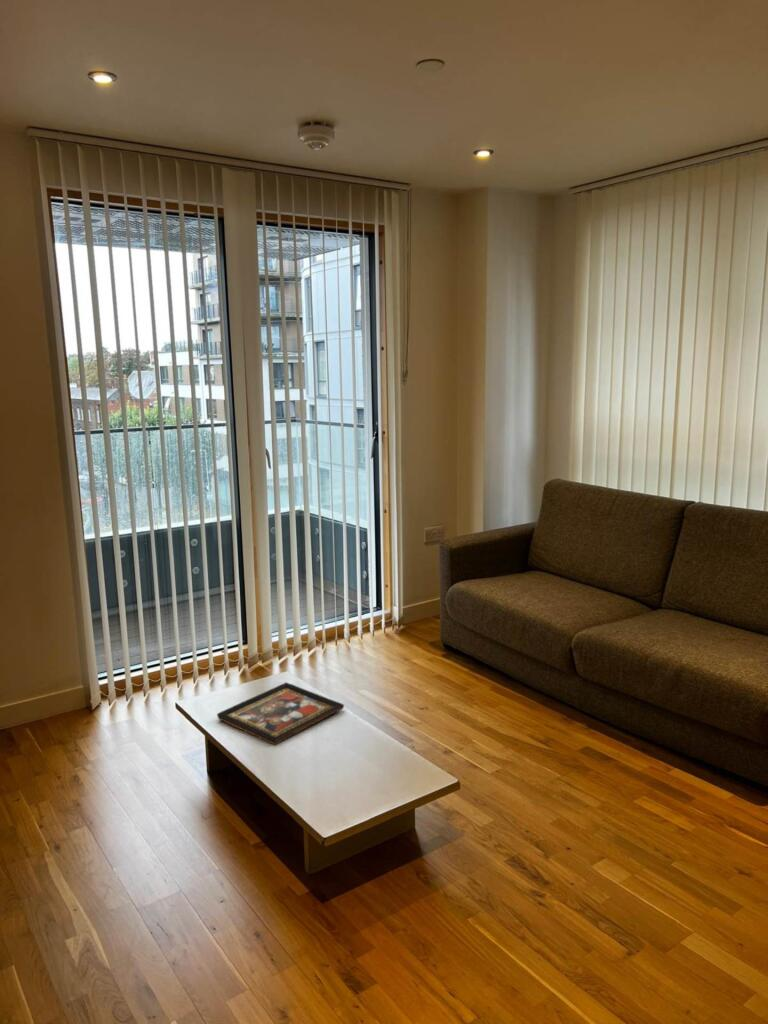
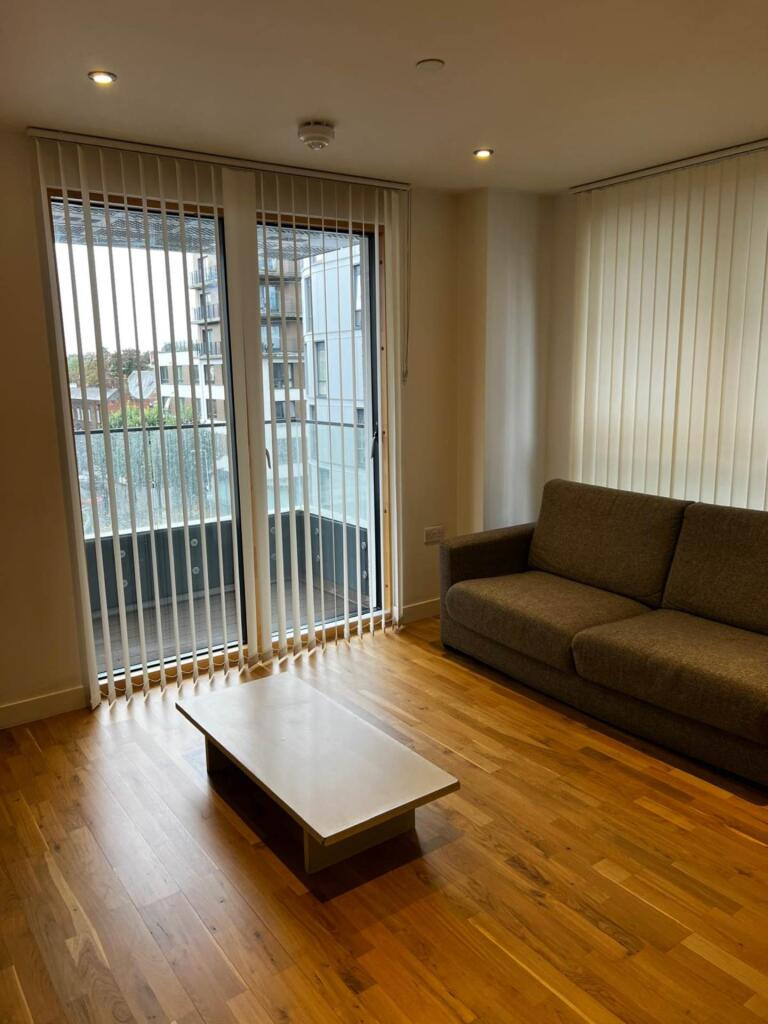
- decorative tray (281, 711)
